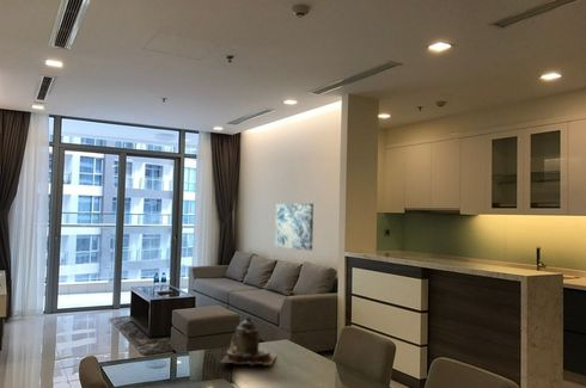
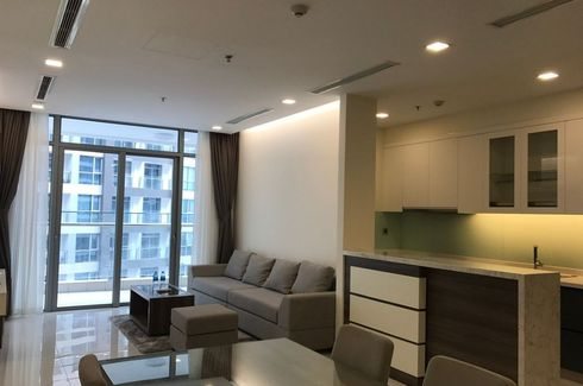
- teapot (250, 339)
- wall art (293, 226)
